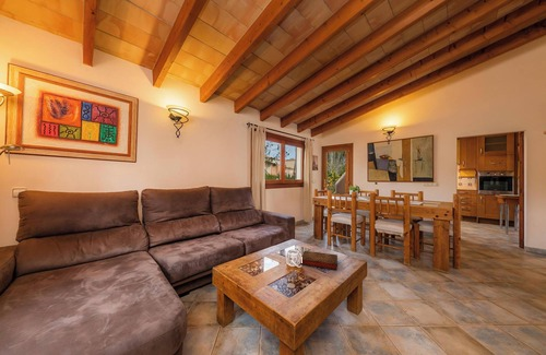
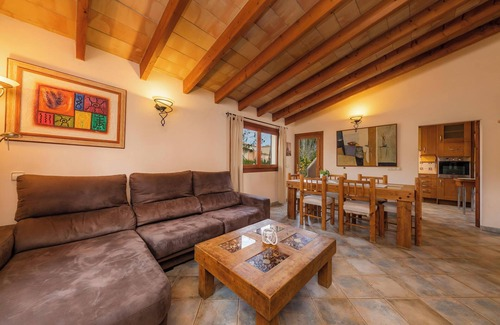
- book (319, 259)
